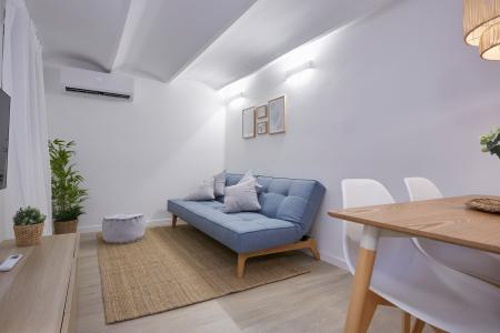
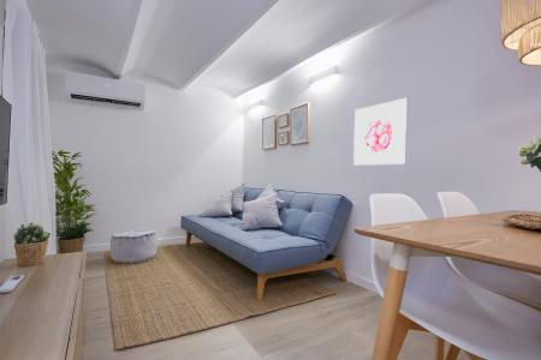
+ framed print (377, 134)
